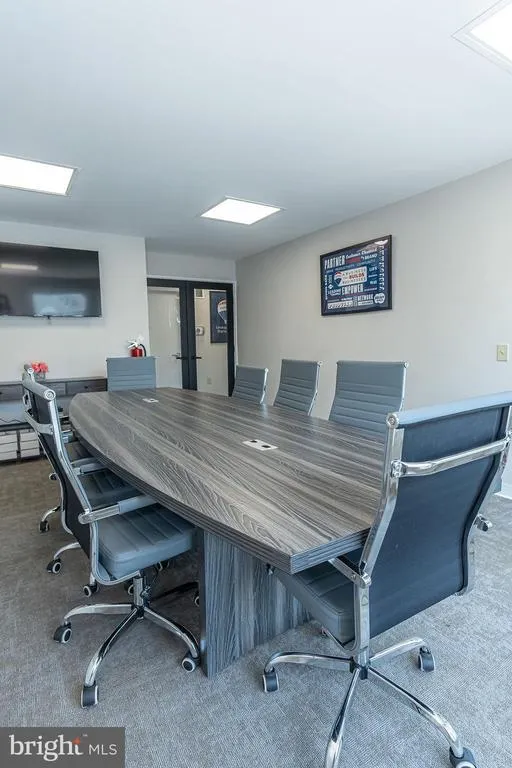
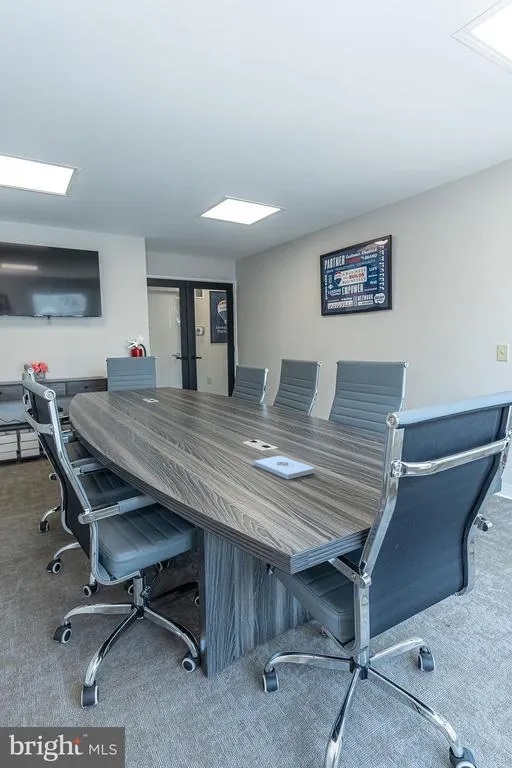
+ notepad (283, 466)
